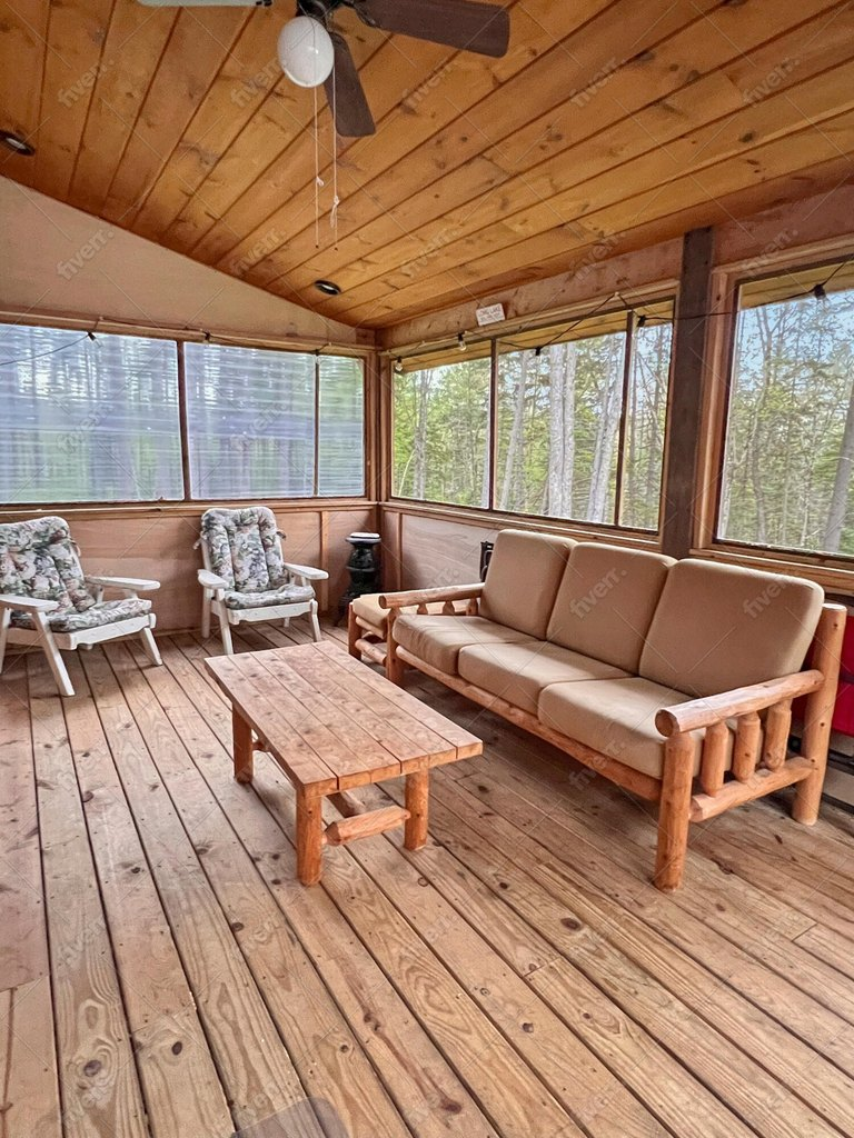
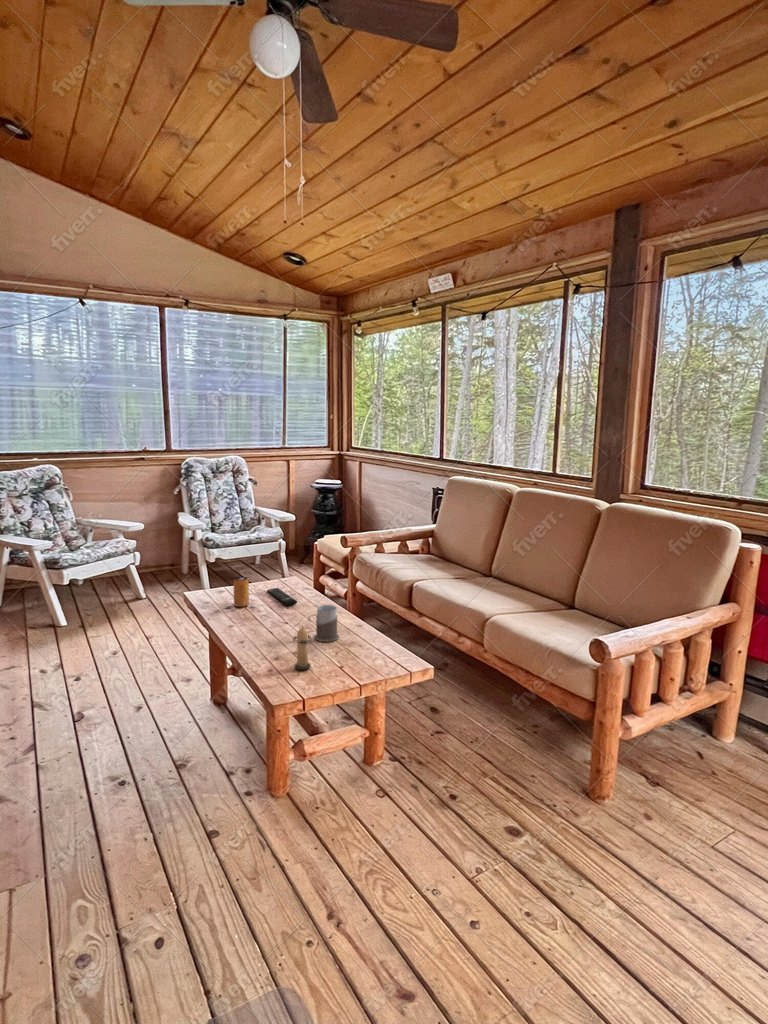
+ candle (302, 646)
+ remote control (281, 596)
+ beverage can (241, 591)
+ mug (323, 623)
